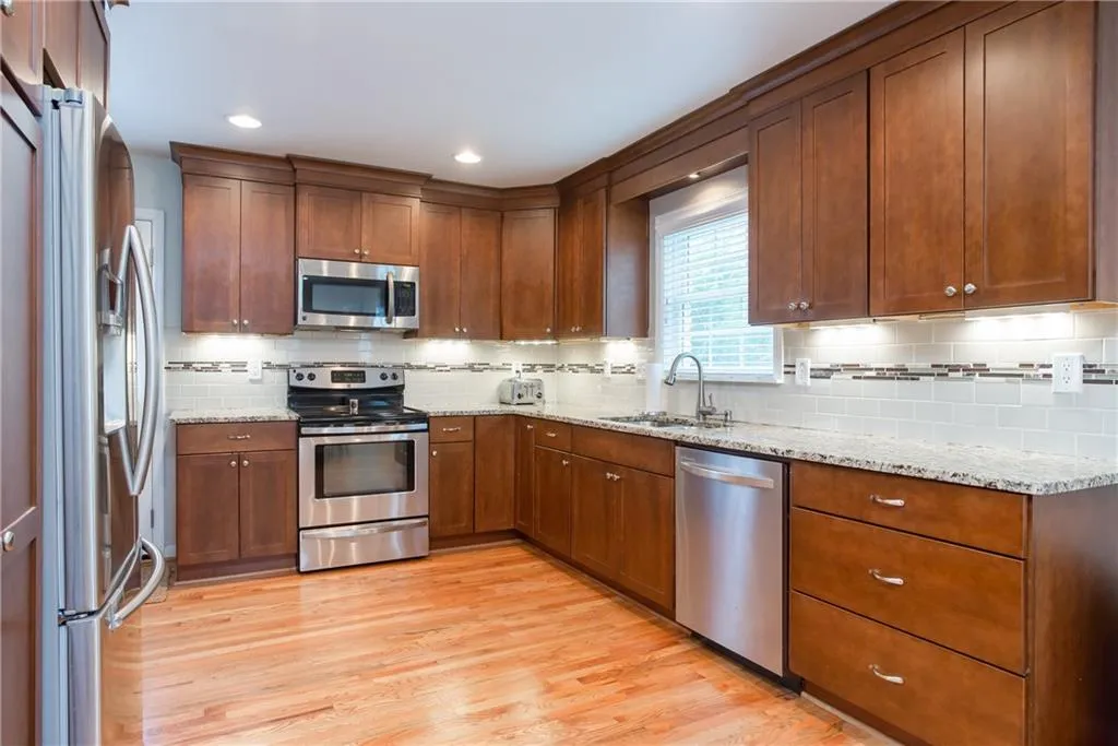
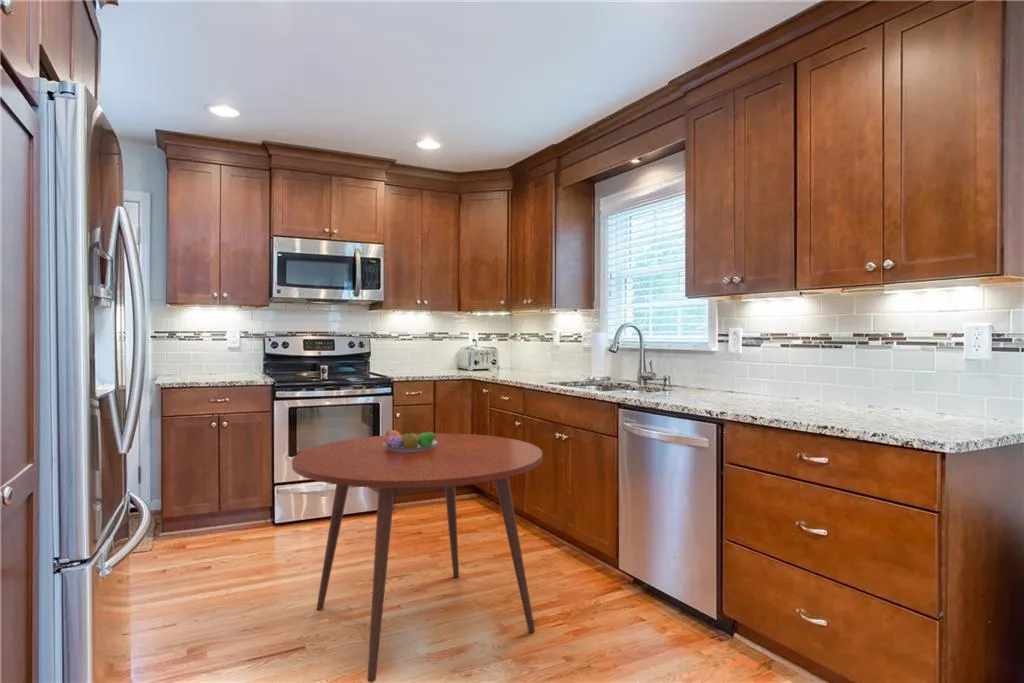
+ fruit bowl (411, 437)
+ dining table (449, 536)
